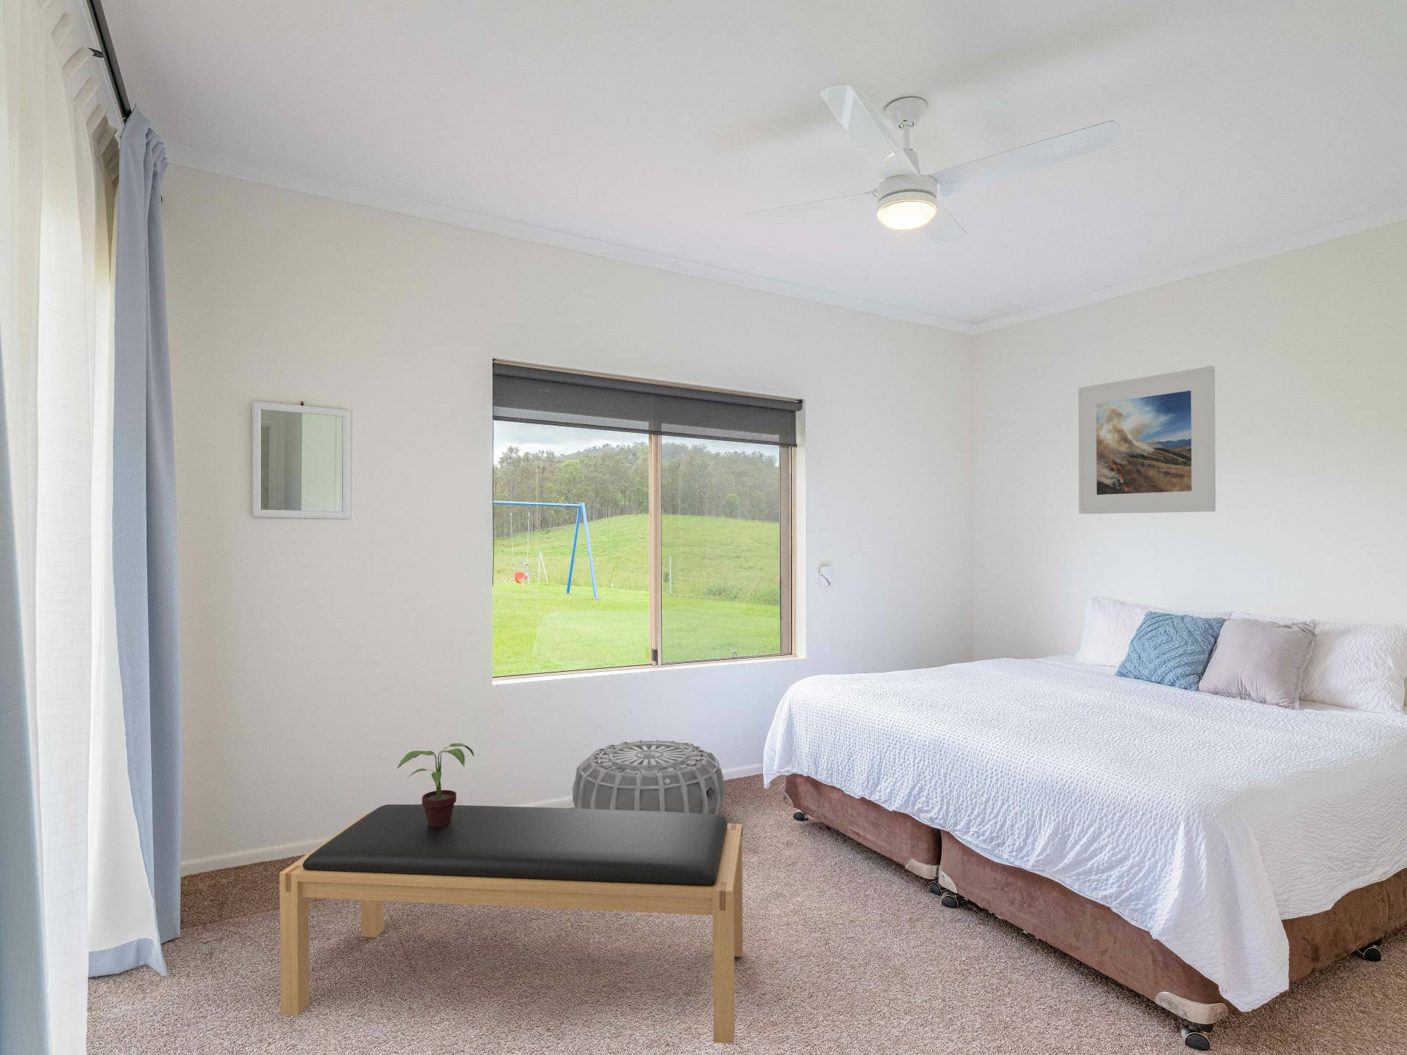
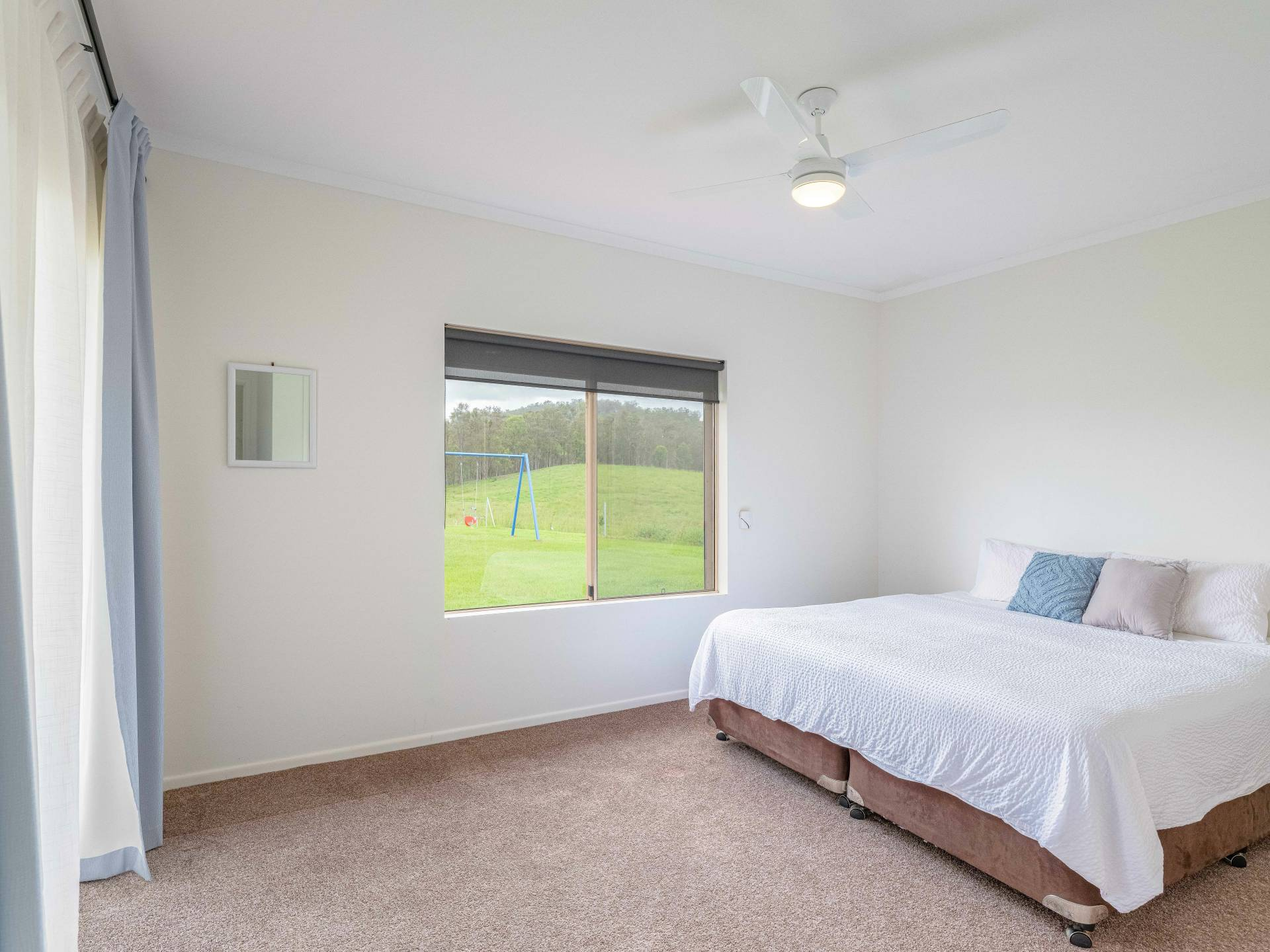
- air purifier (649, 787)
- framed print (1142, 444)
- bench (527, 904)
- potted plant (437, 785)
